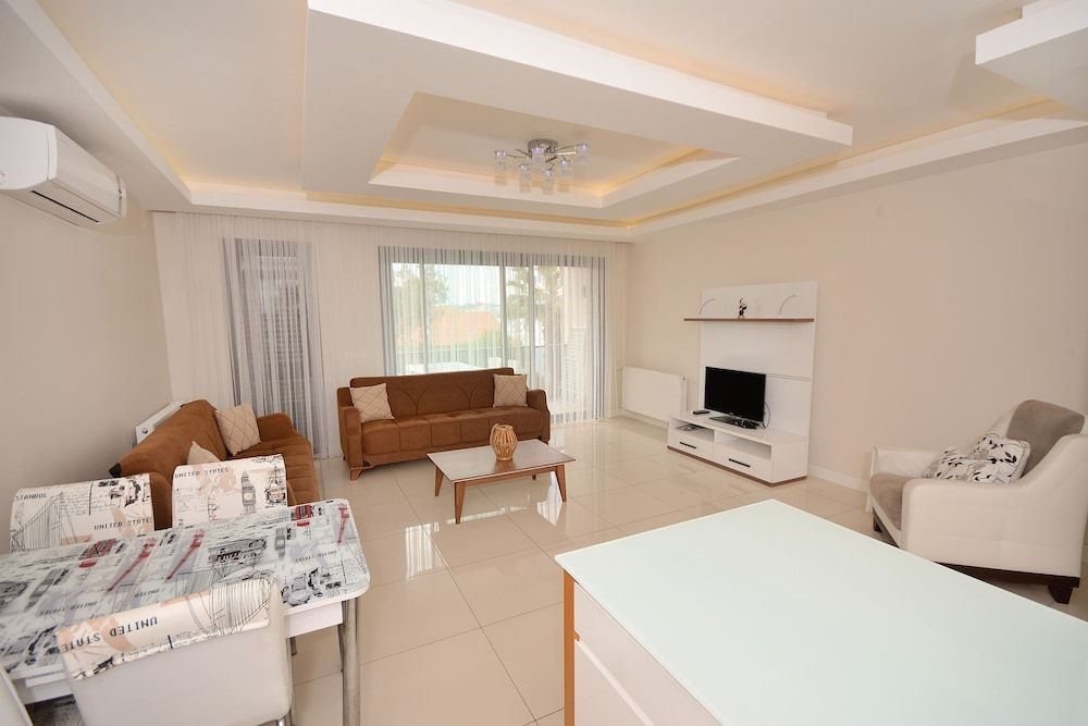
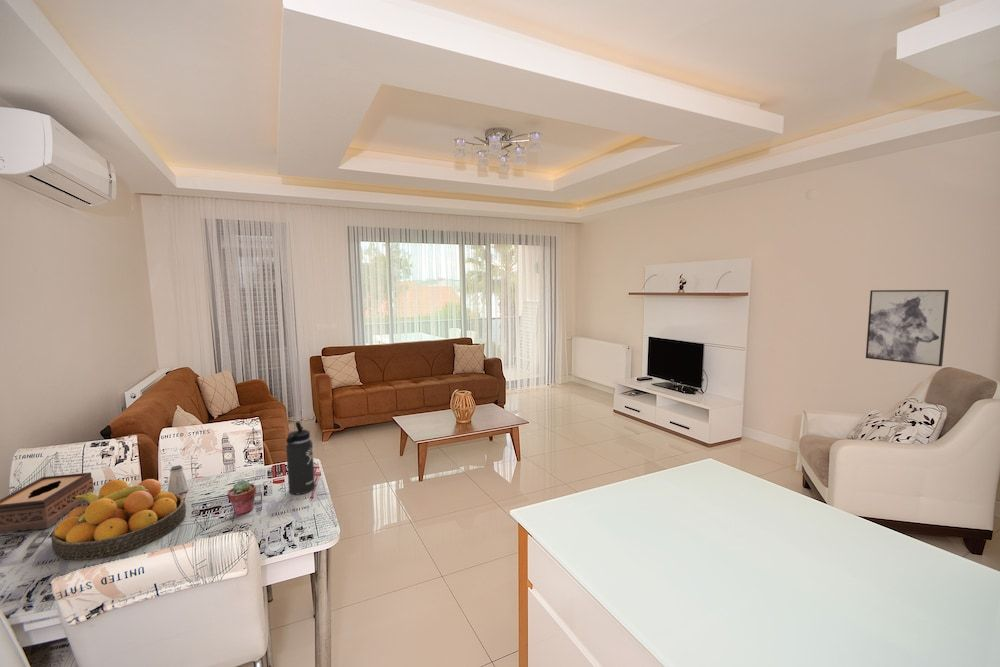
+ wall art (904, 326)
+ potted succulent (242, 495)
+ saltshaker (177, 478)
+ tissue box (44, 501)
+ thermos bottle (298, 456)
+ fruit bowl (122, 508)
